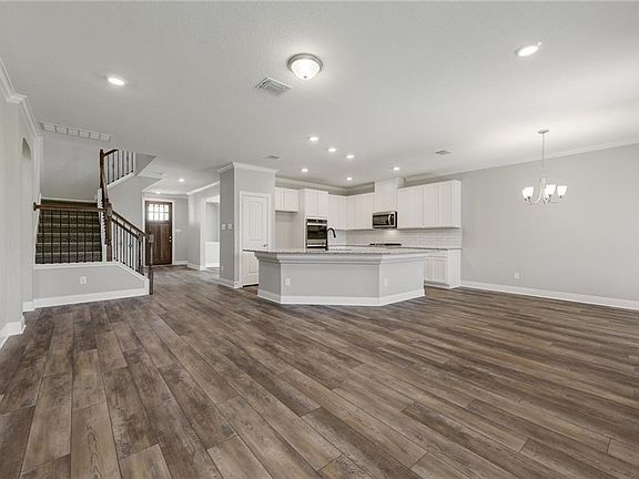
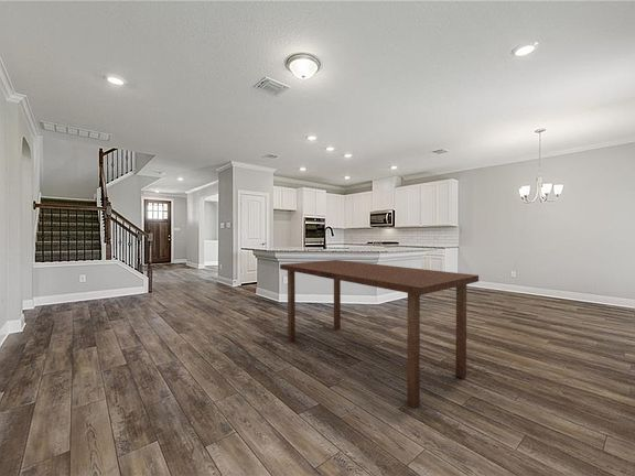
+ desk (340, 312)
